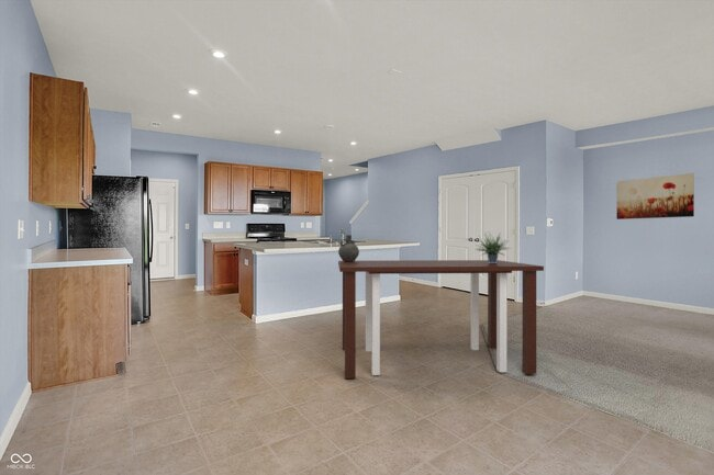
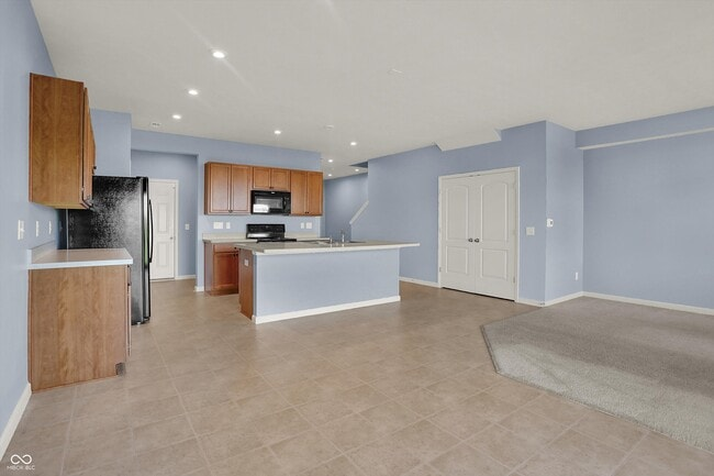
- potted plant (490, 245)
- dining table (429, 272)
- ceramic jug (348, 248)
- wall art (652, 197)
